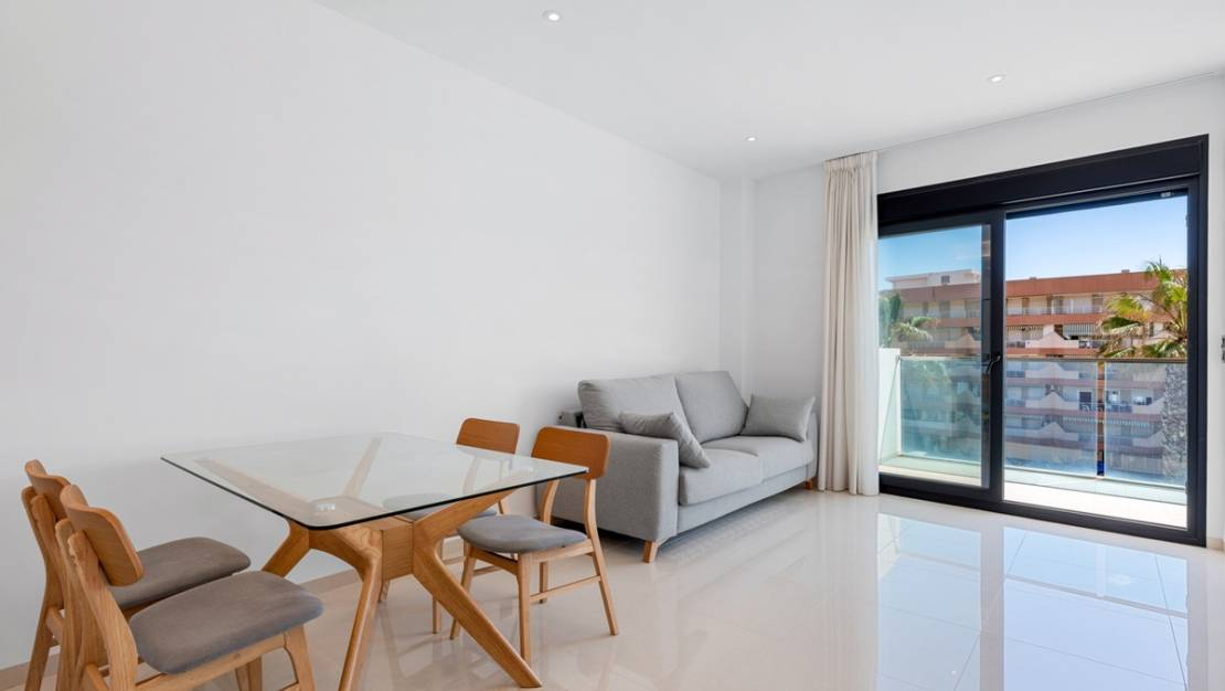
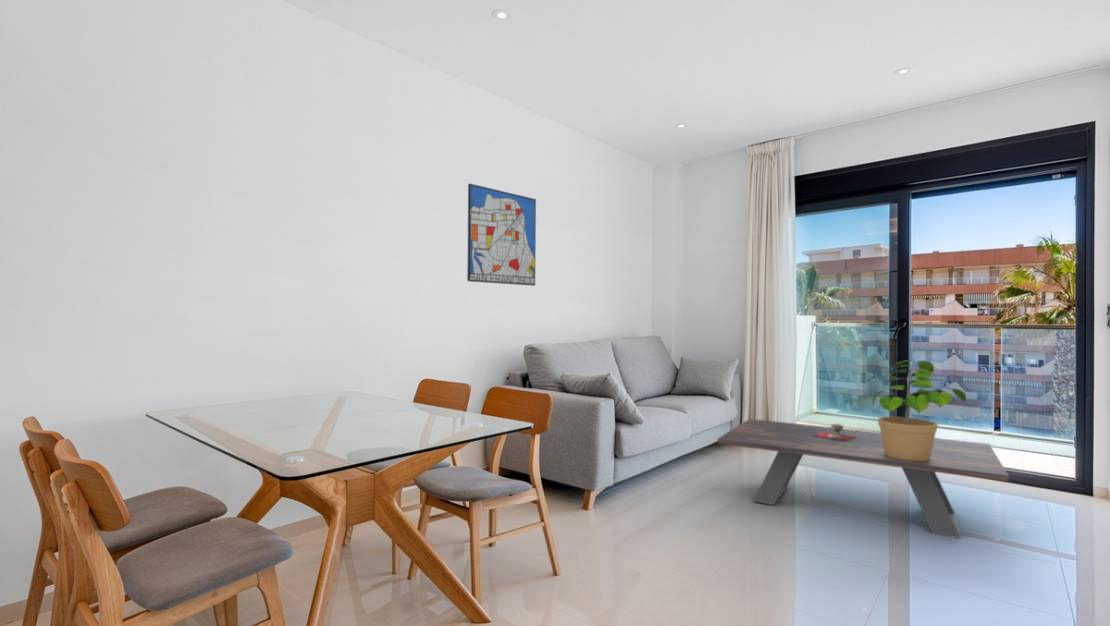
+ potted plant (919, 407)
+ coffee table (855, 461)
+ wall art (503, 237)
+ decorative bowl (835, 430)
